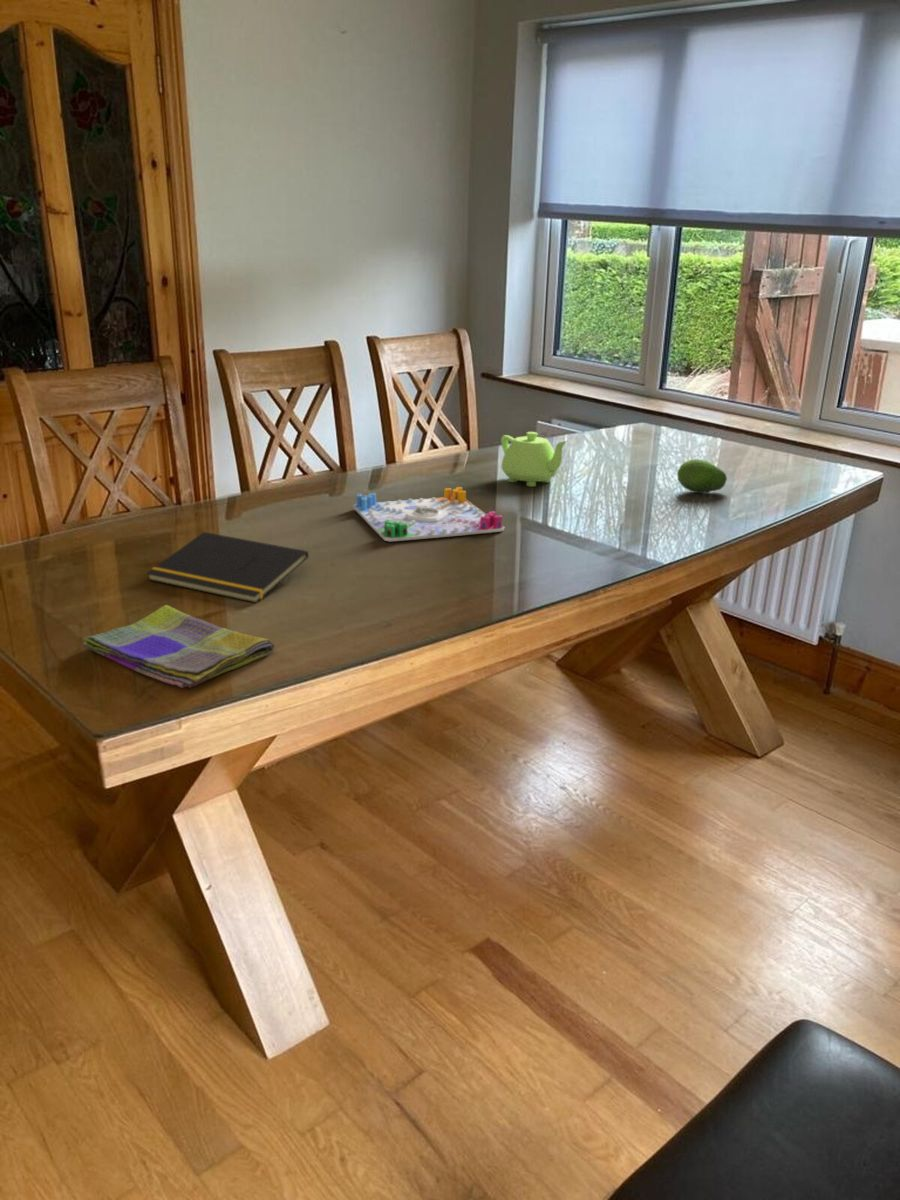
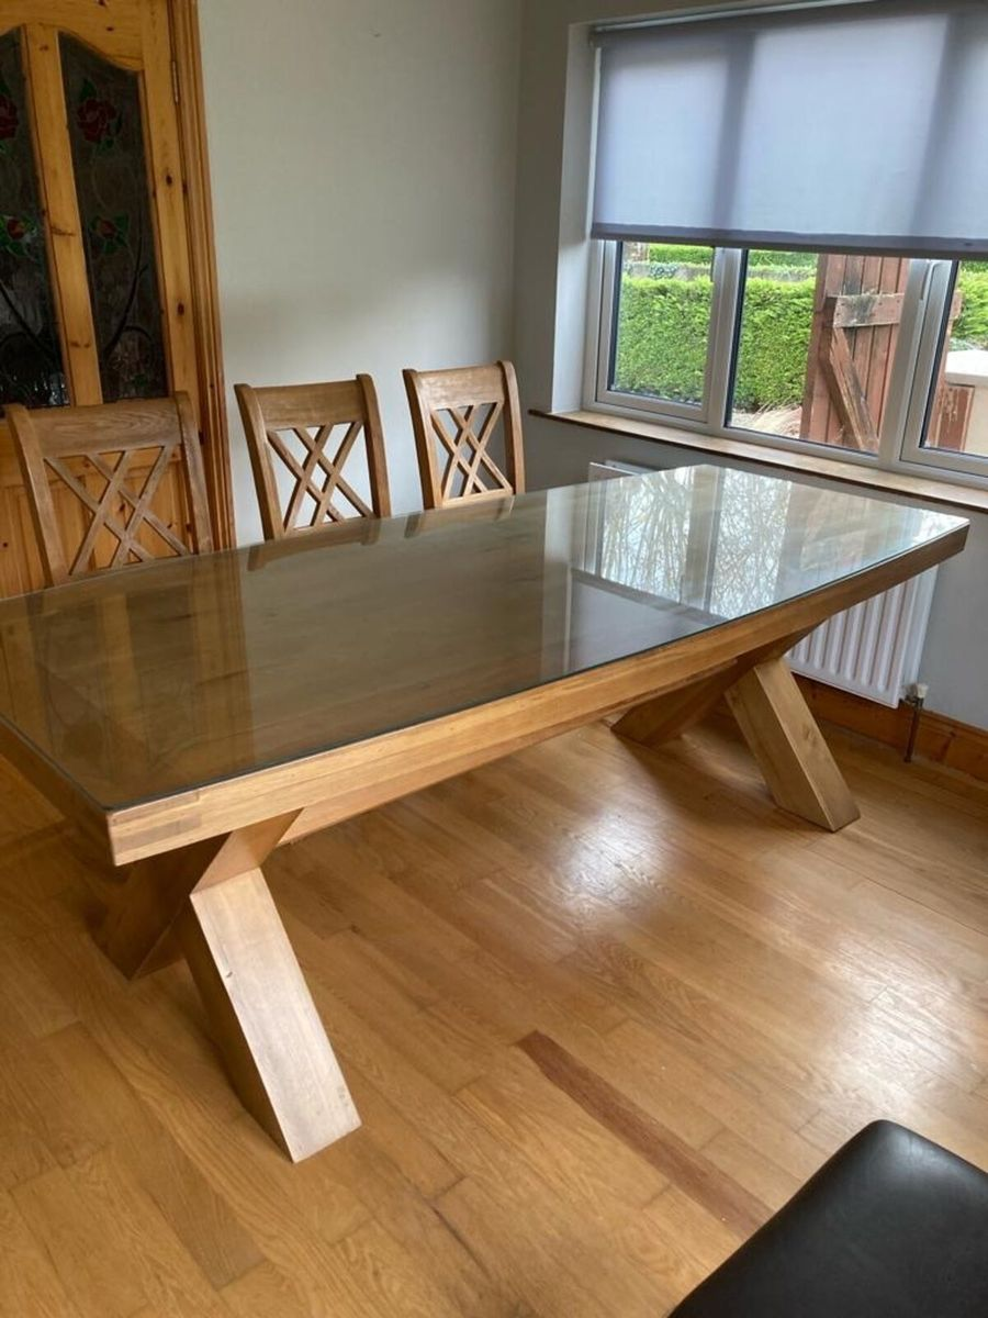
- notepad (228, 565)
- teapot (532, 457)
- dish towel (179, 643)
- fruit (701, 475)
- board game (426, 511)
